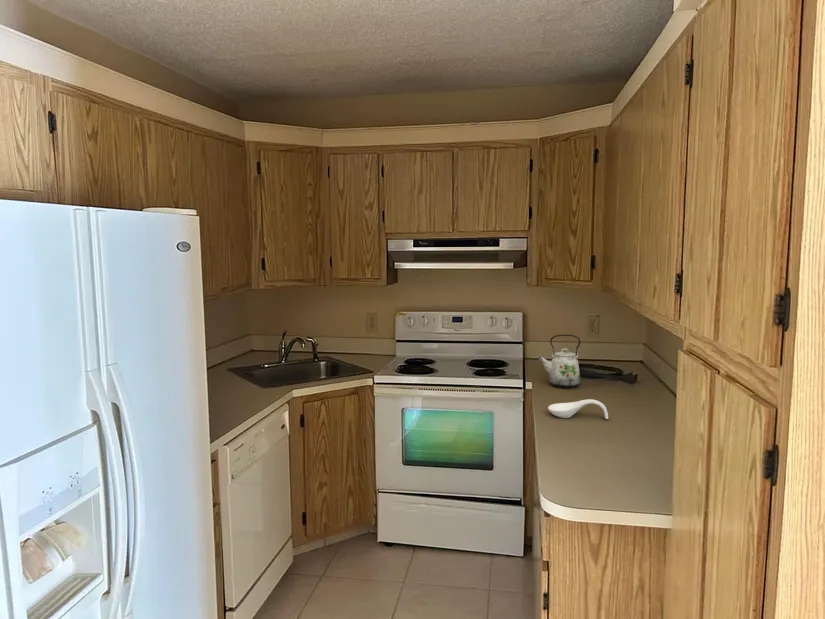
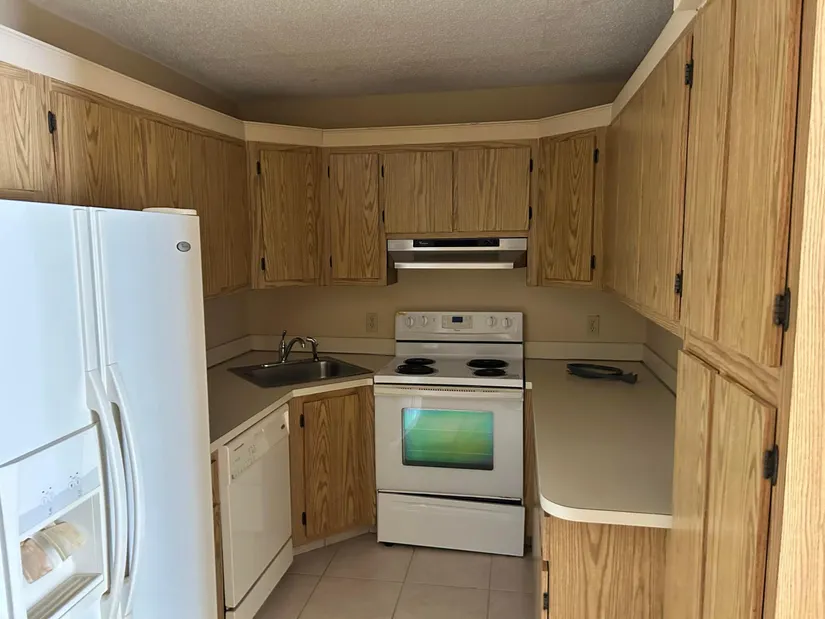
- spoon rest (577, 408)
- kettle (558, 360)
